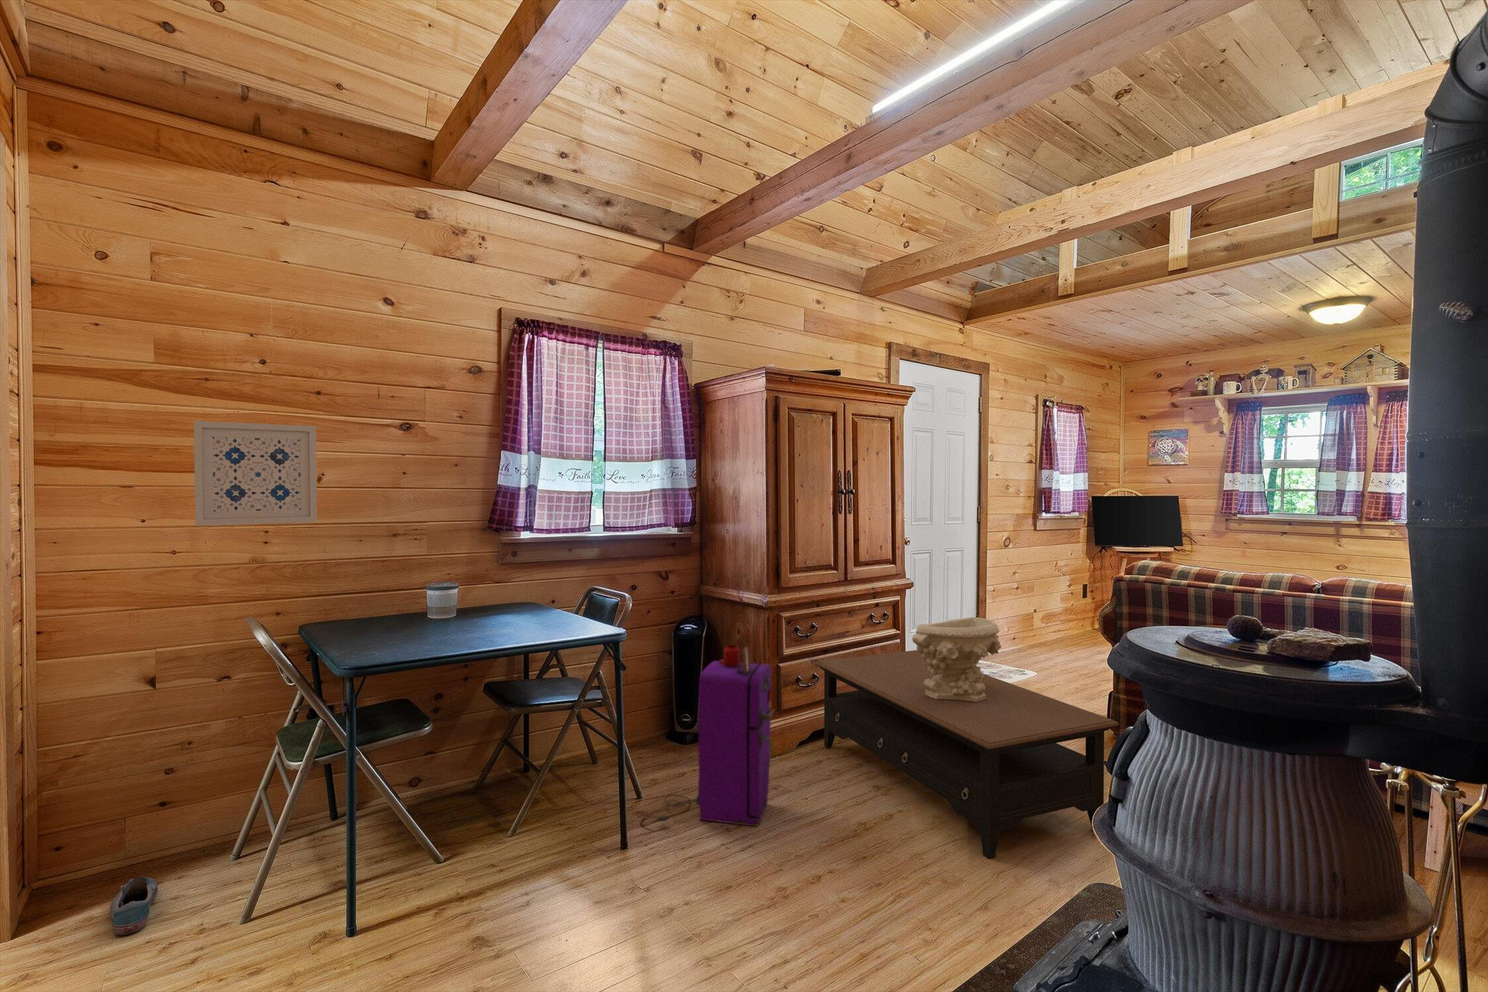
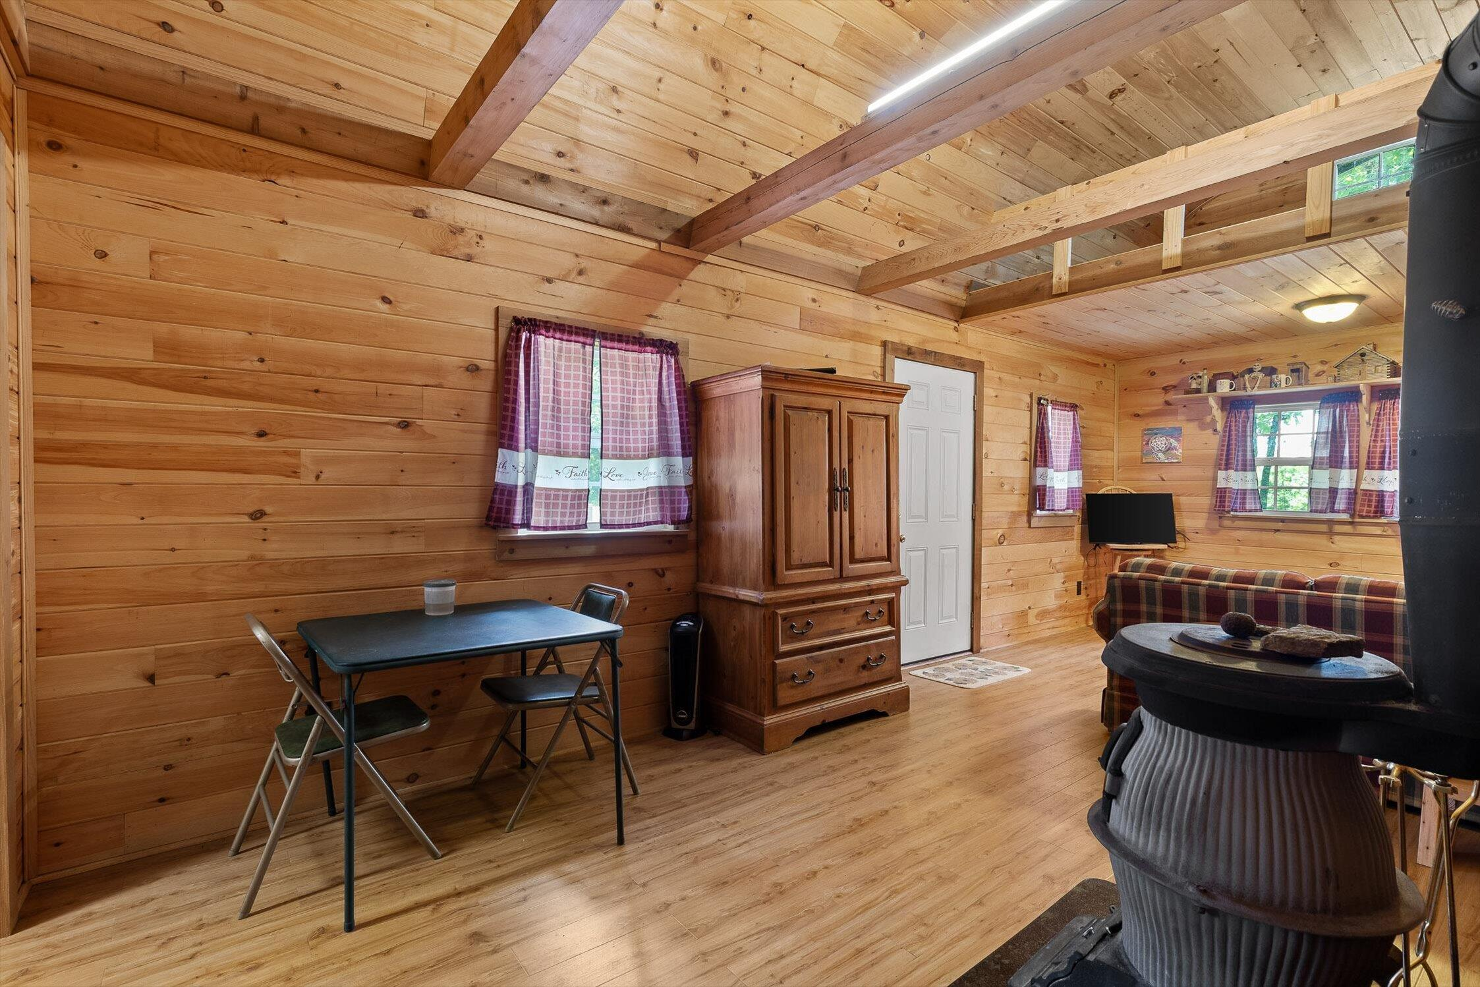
- decorative bowl (958, 658)
- air purifier (711, 731)
- coffee table (944, 734)
- wall art (258, 474)
- shoe (131, 893)
